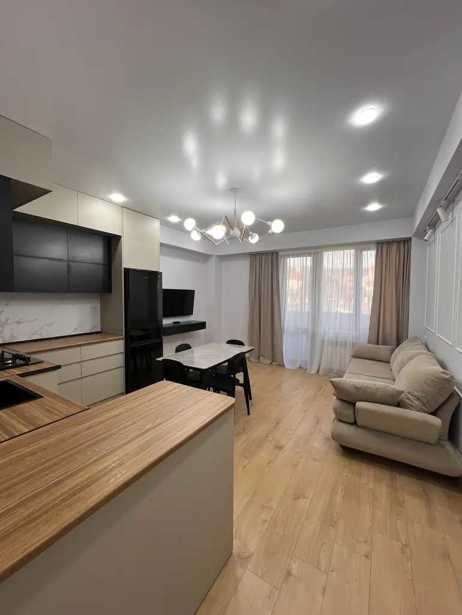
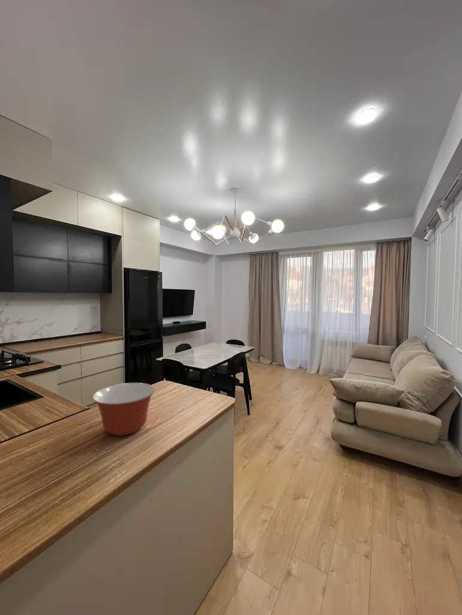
+ mixing bowl (125, 410)
